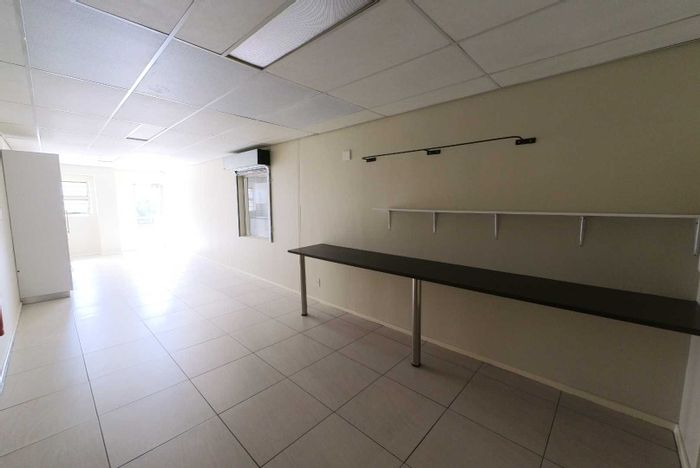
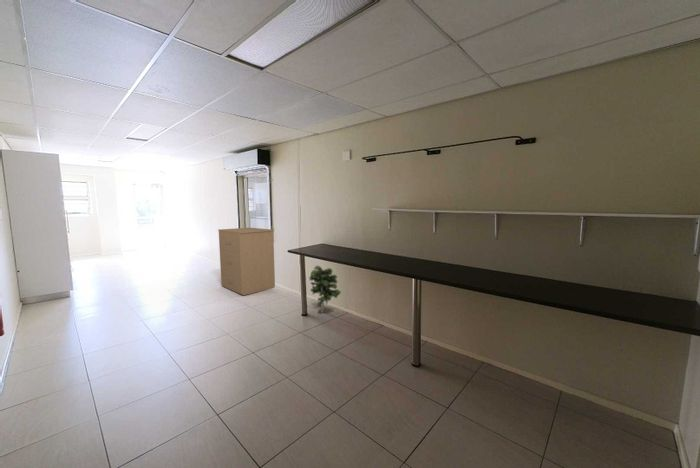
+ filing cabinet (246, 258)
+ indoor plant (324, 289)
